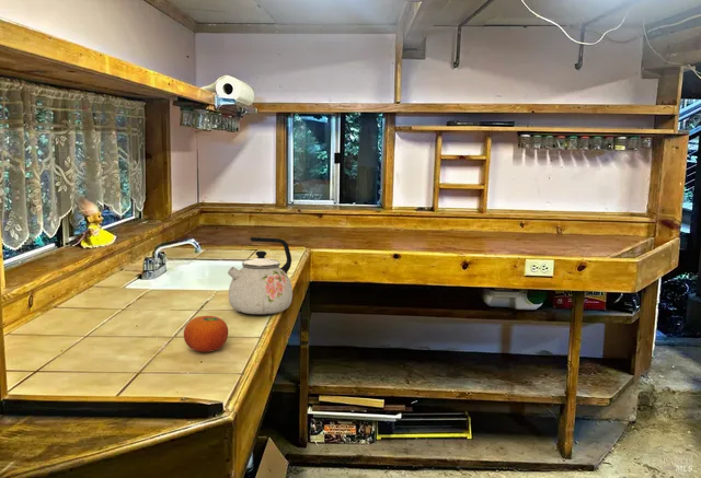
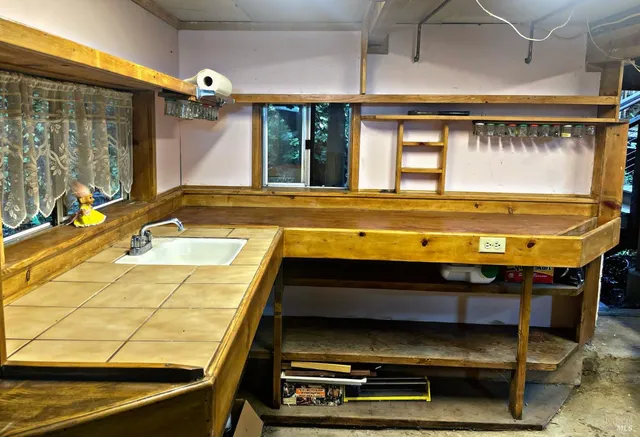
- kettle (260, 273)
- fruit (206, 334)
